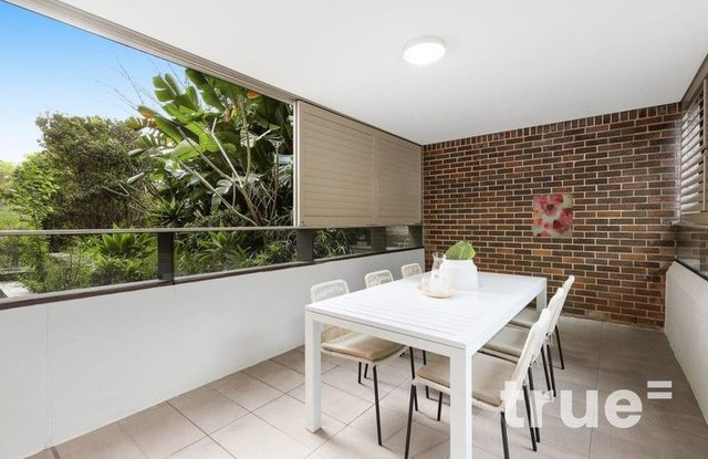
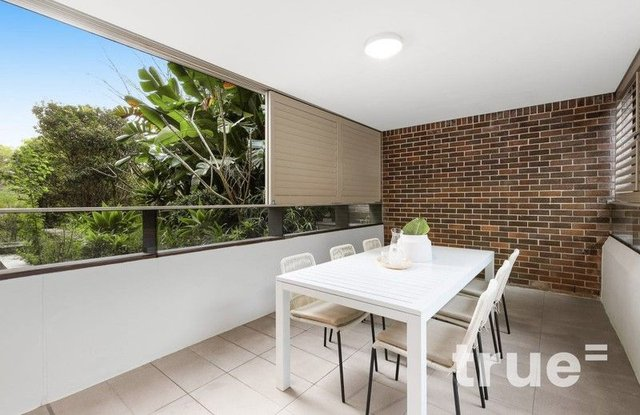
- wall art (552, 216)
